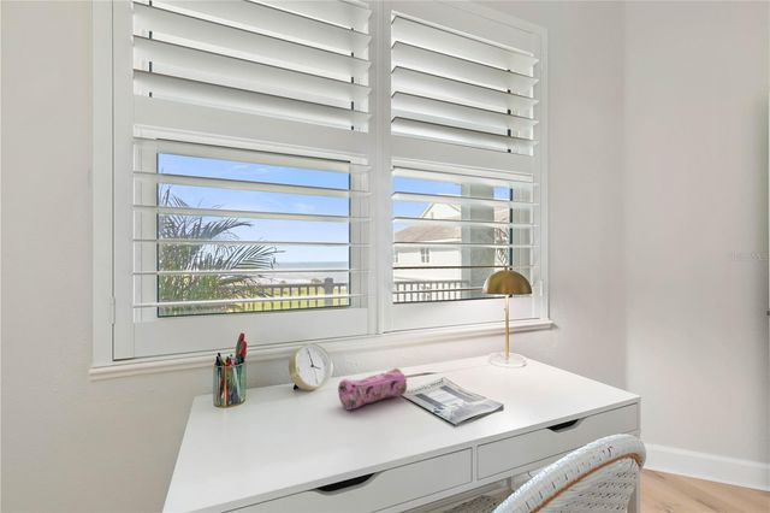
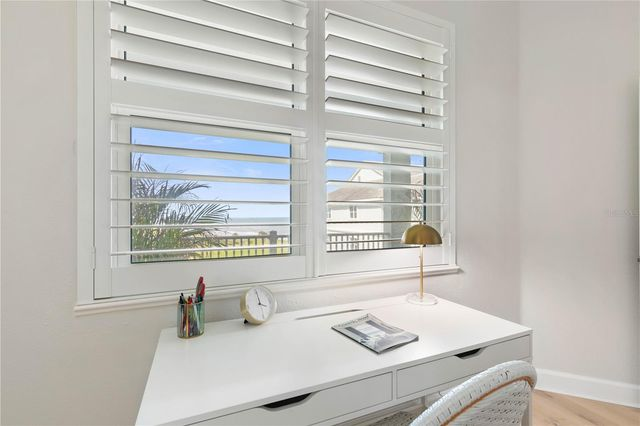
- pencil case (373, 388)
